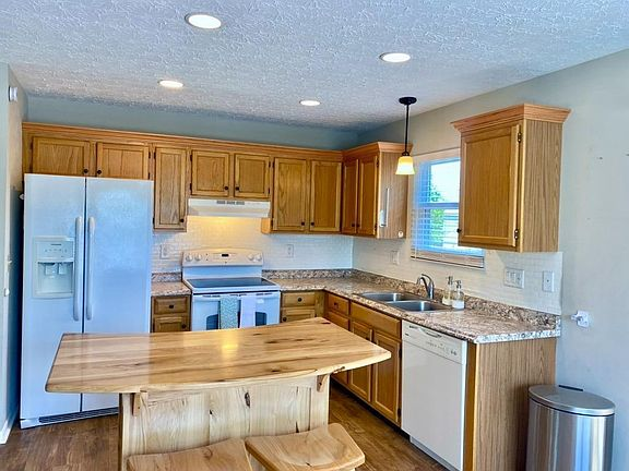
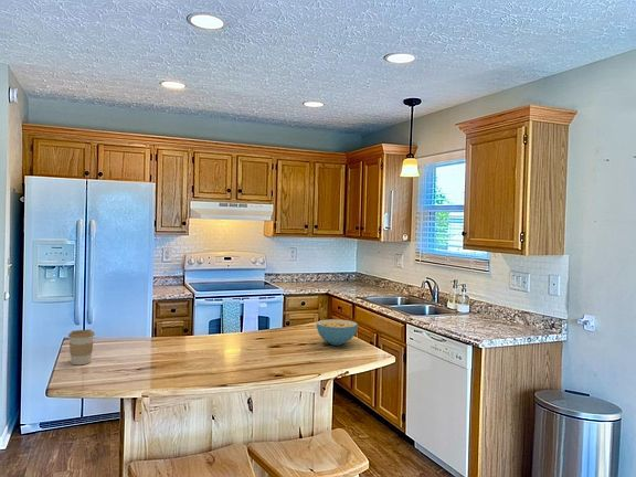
+ coffee cup (81, 346)
+ cereal bowl (336, 333)
